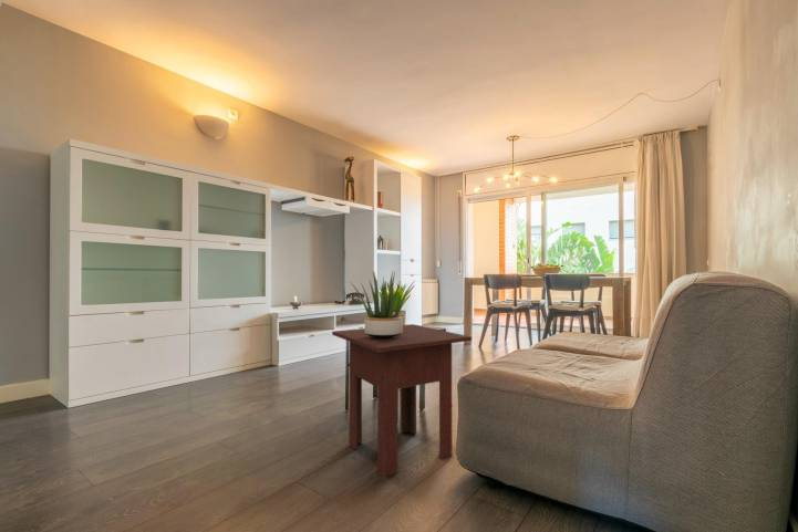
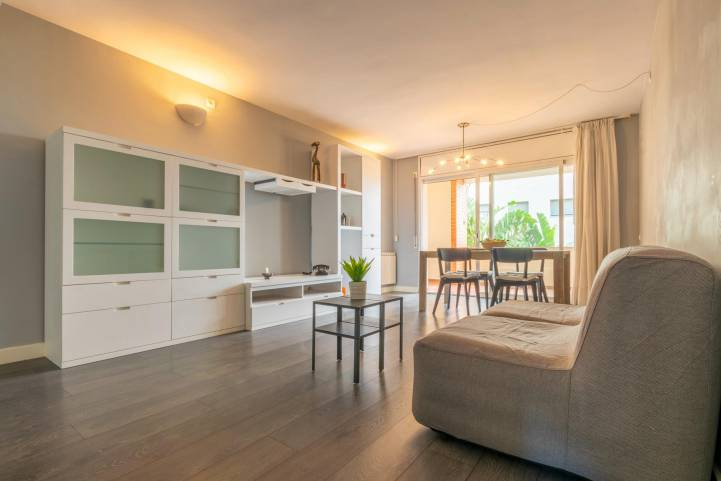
- side table (396, 392)
- potted plant (383, 303)
